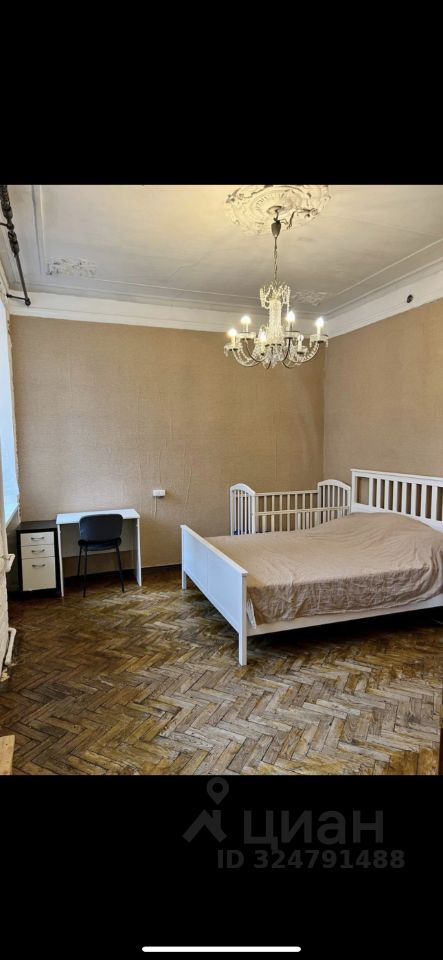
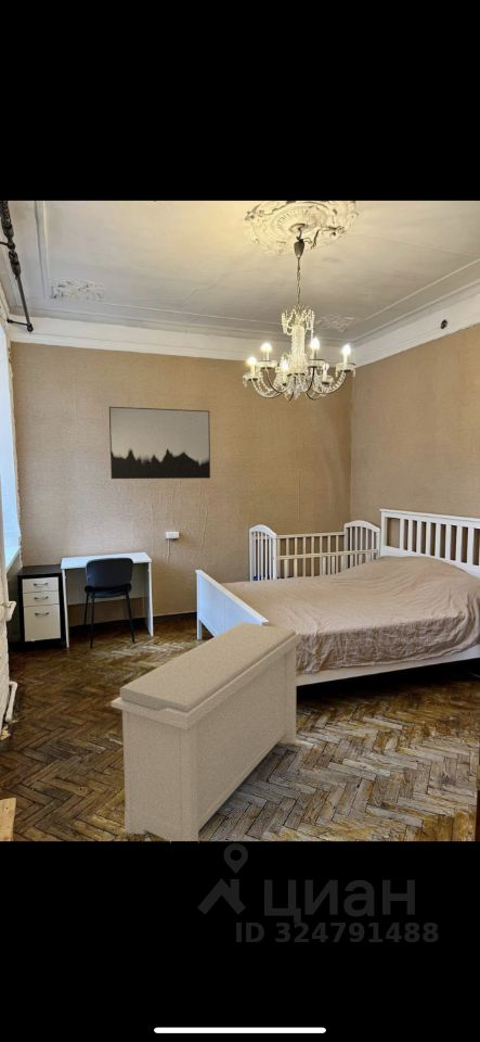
+ bench (221, 717)
+ wall art (161, 444)
